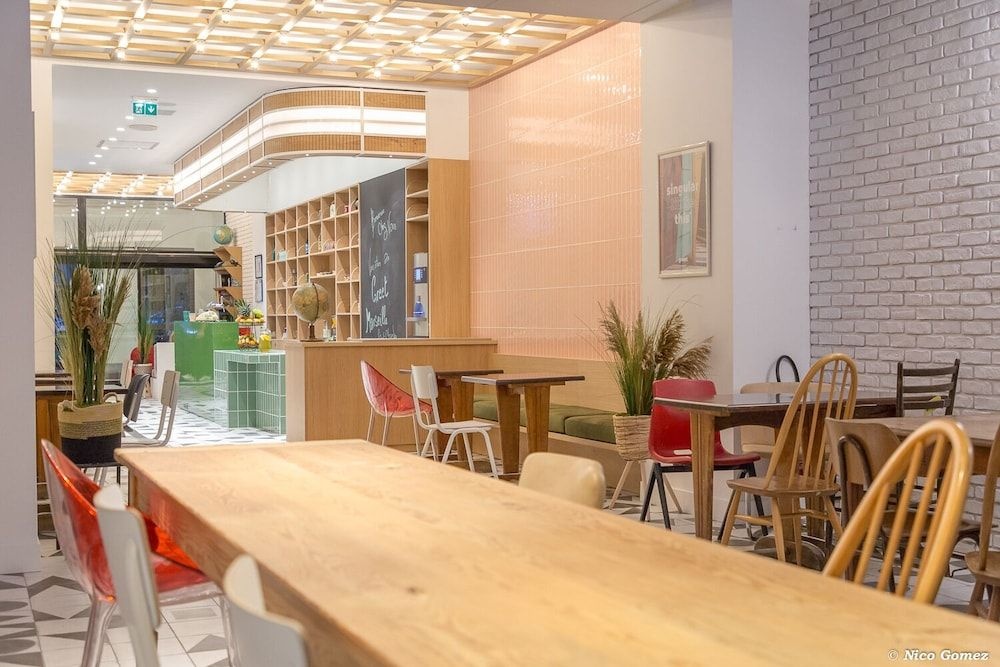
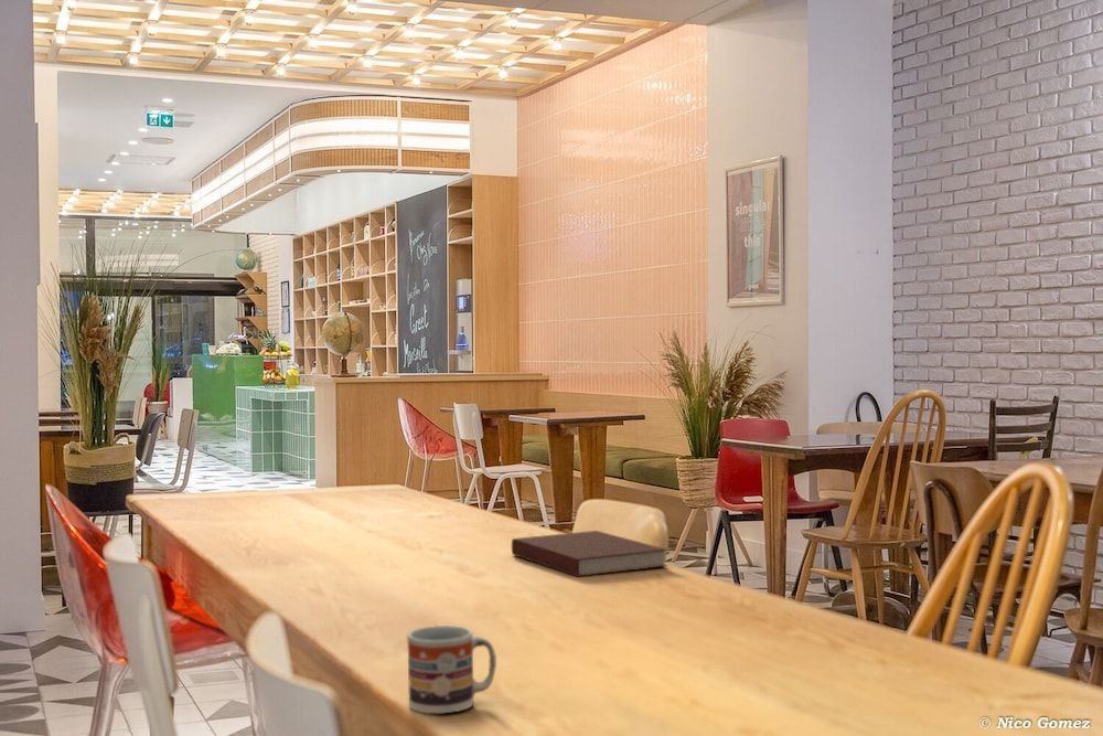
+ cup (452, 666)
+ notebook (587, 552)
